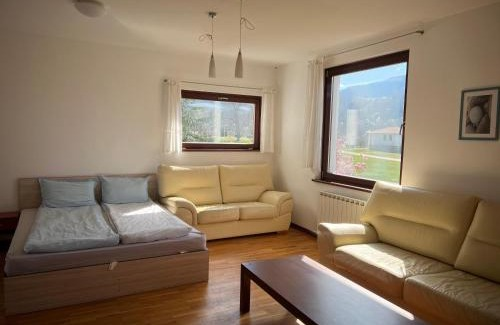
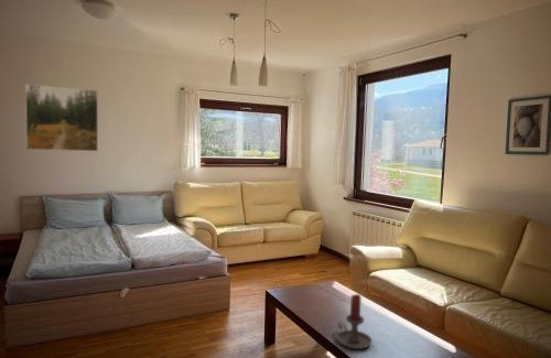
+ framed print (63, 119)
+ candle holder (352, 316)
